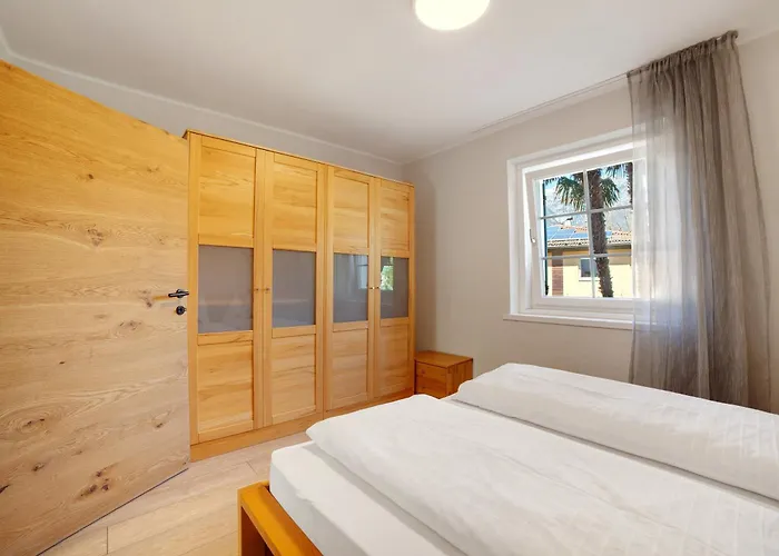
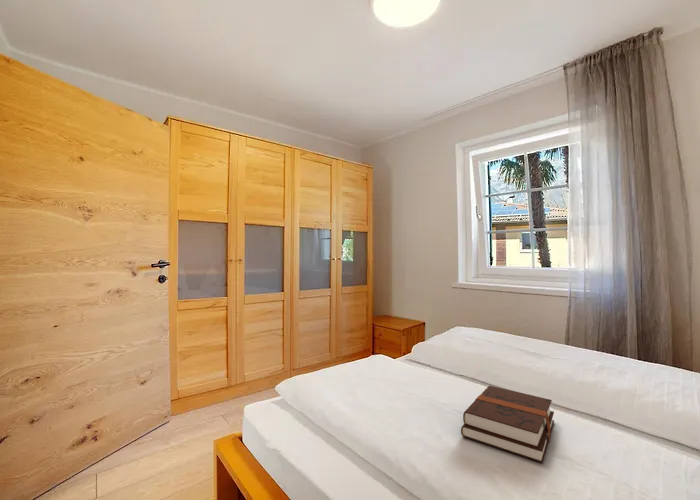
+ hardback book (509, 416)
